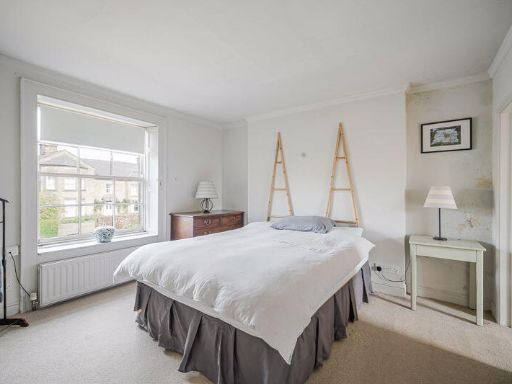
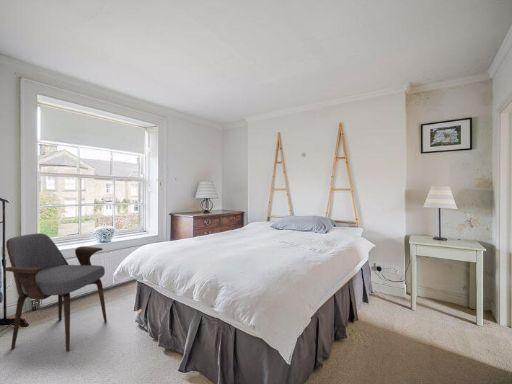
+ armchair (56, 284)
